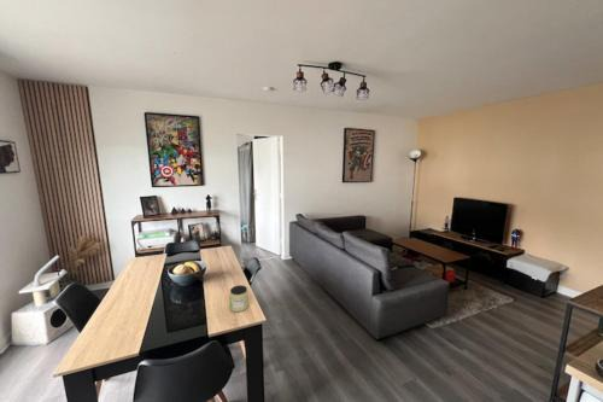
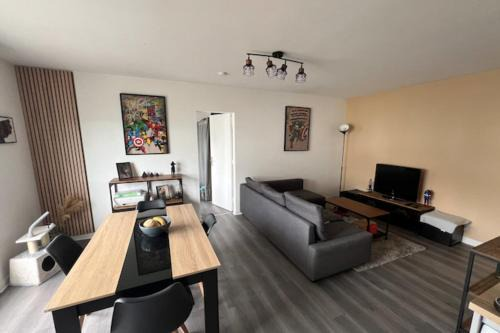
- jar (239, 297)
